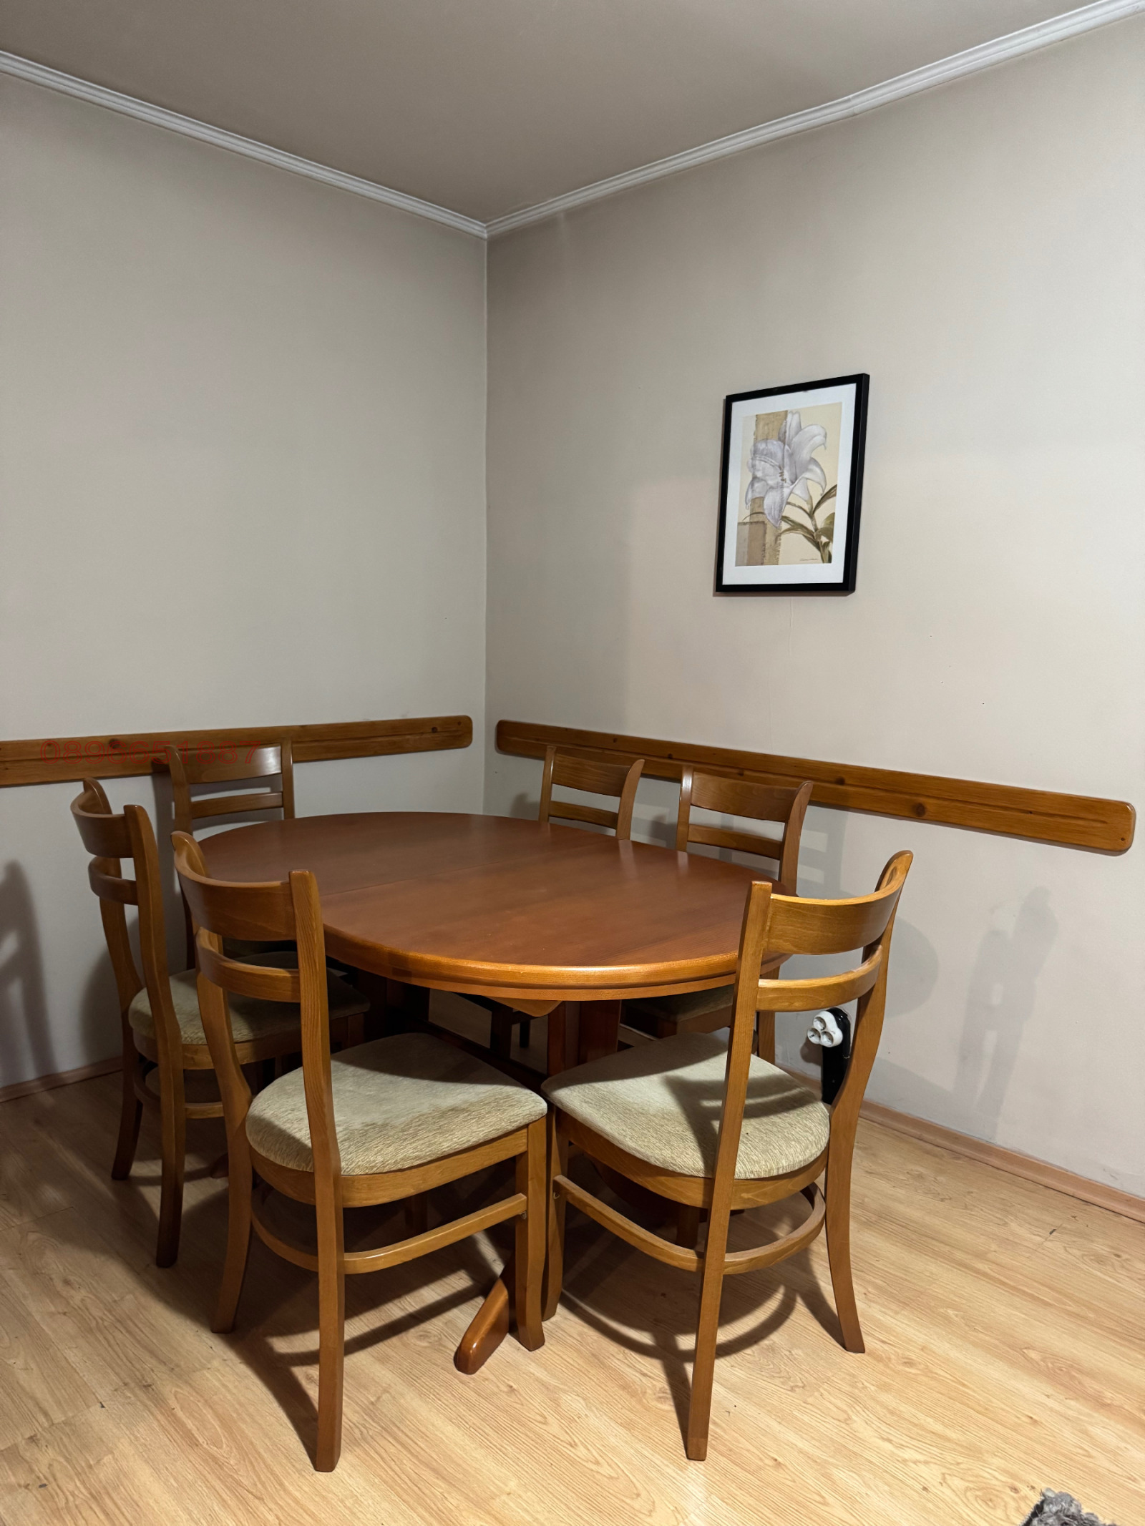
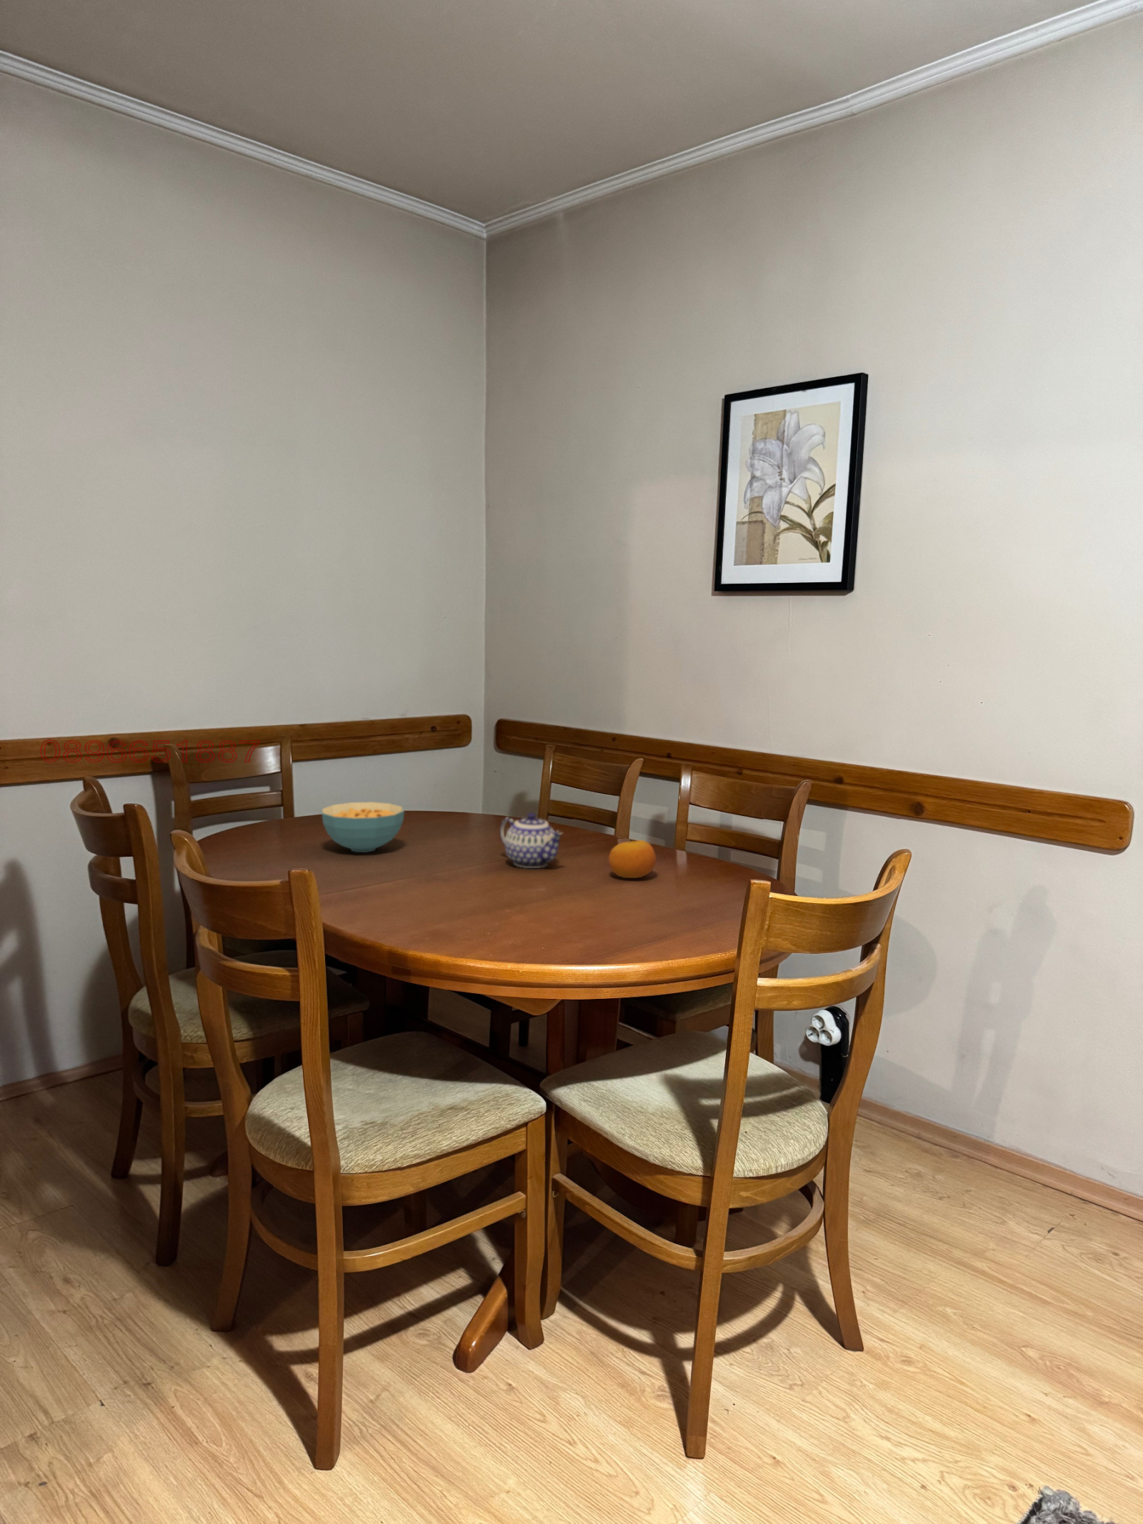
+ fruit (633, 859)
+ teapot (531, 838)
+ cereal bowl (363, 830)
